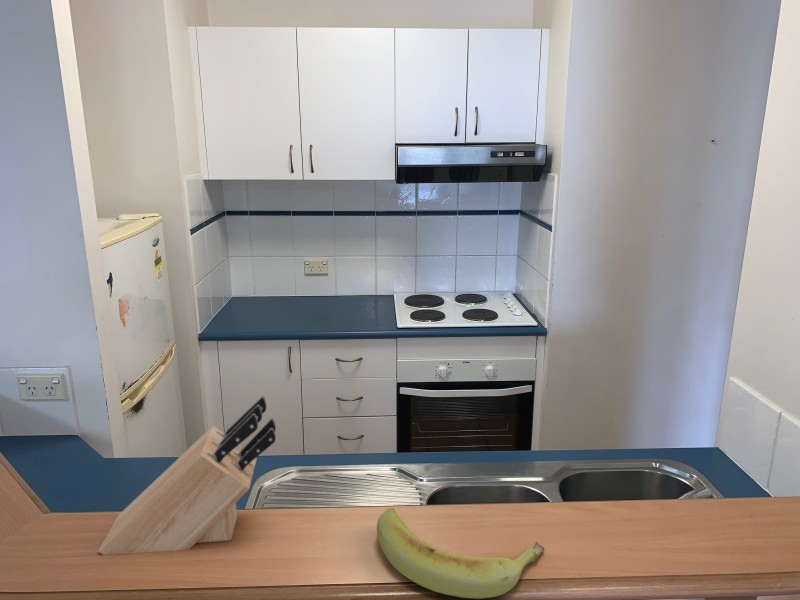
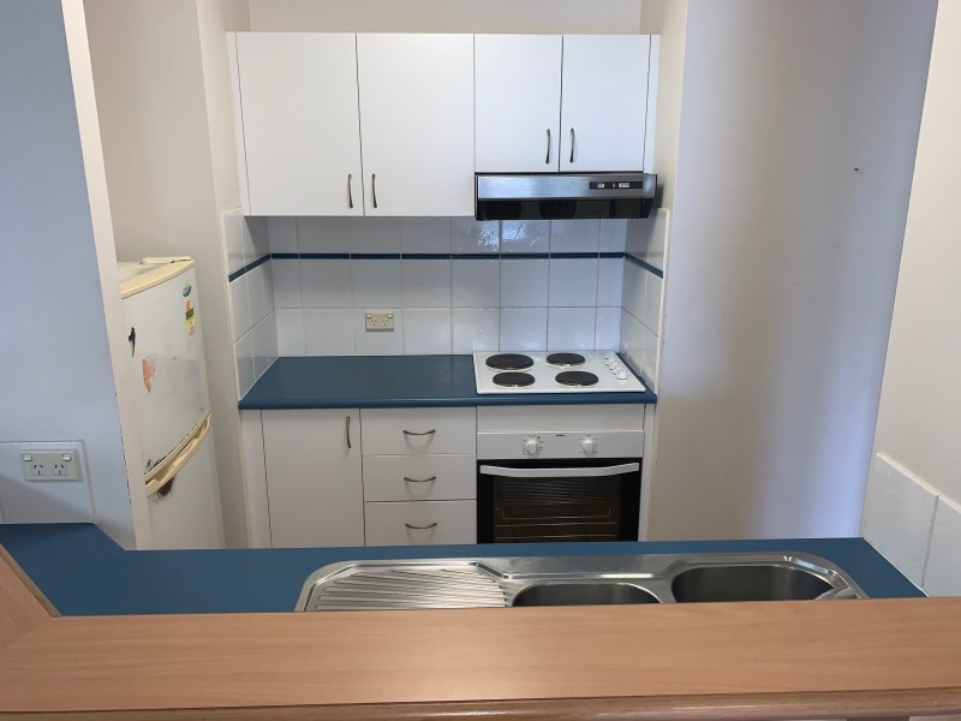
- banana (463, 555)
- knife block (190, 471)
